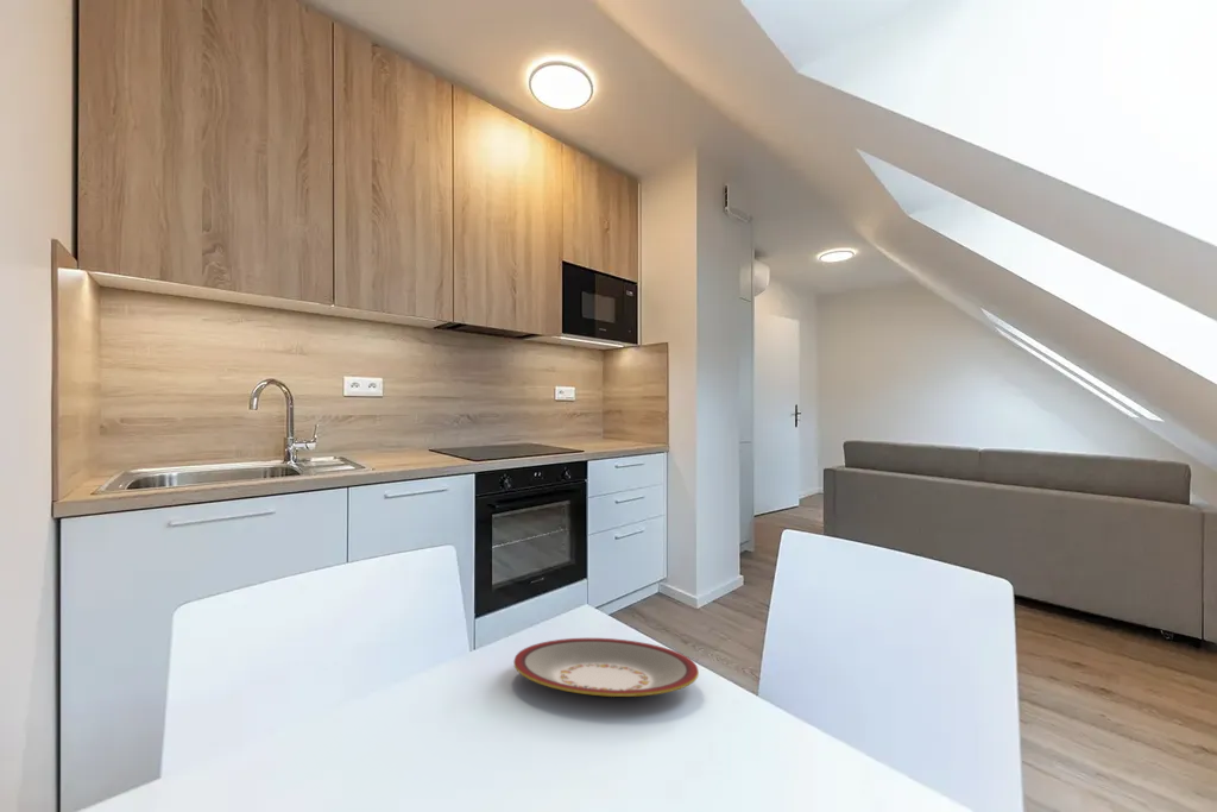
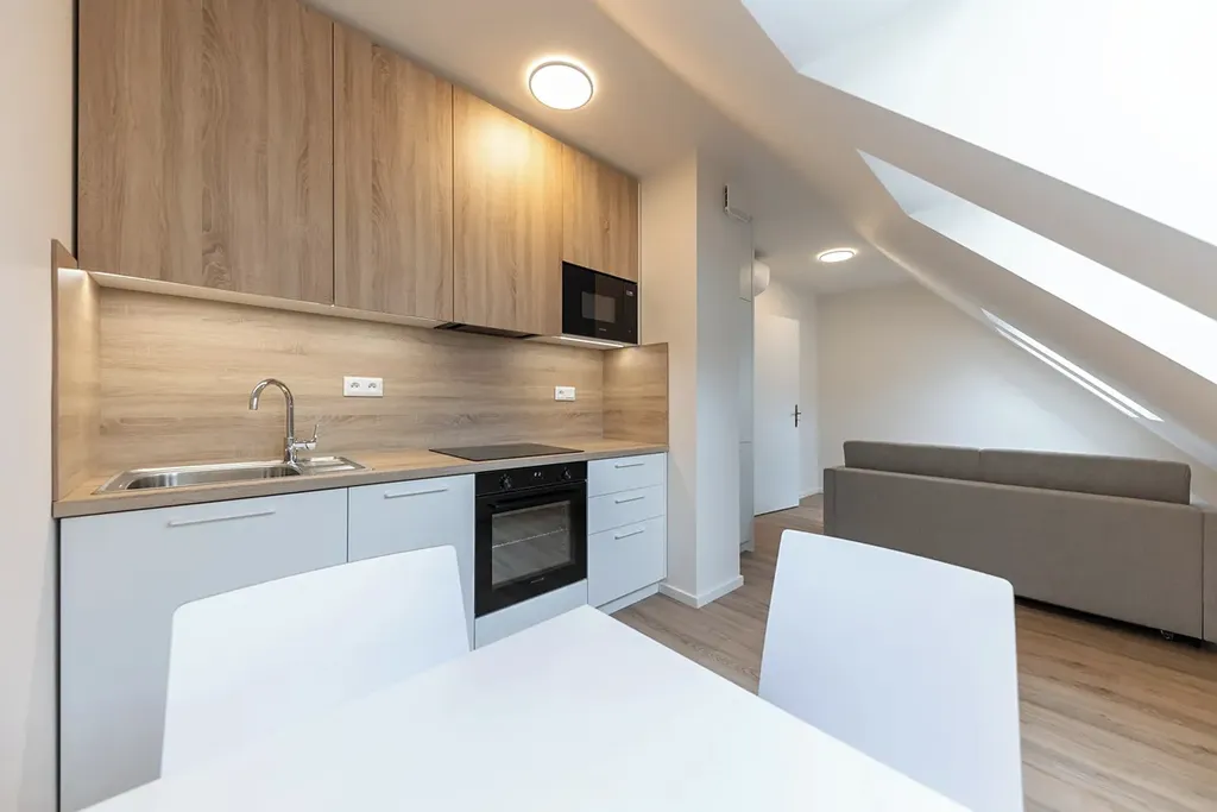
- plate (604, 671)
